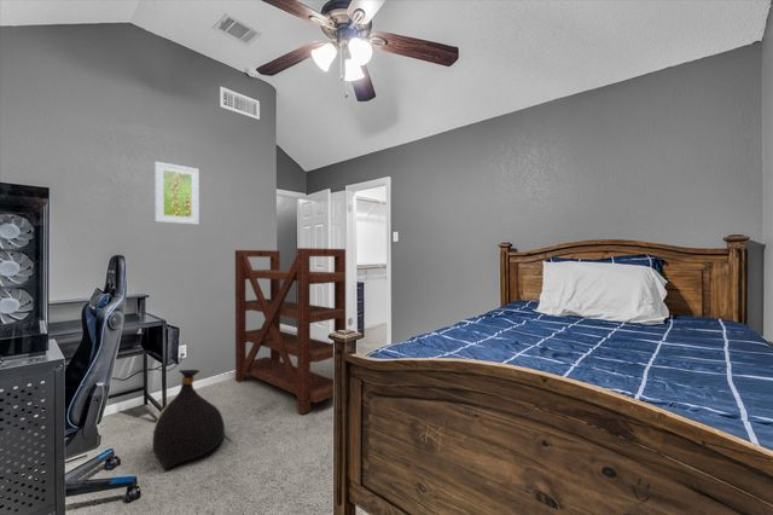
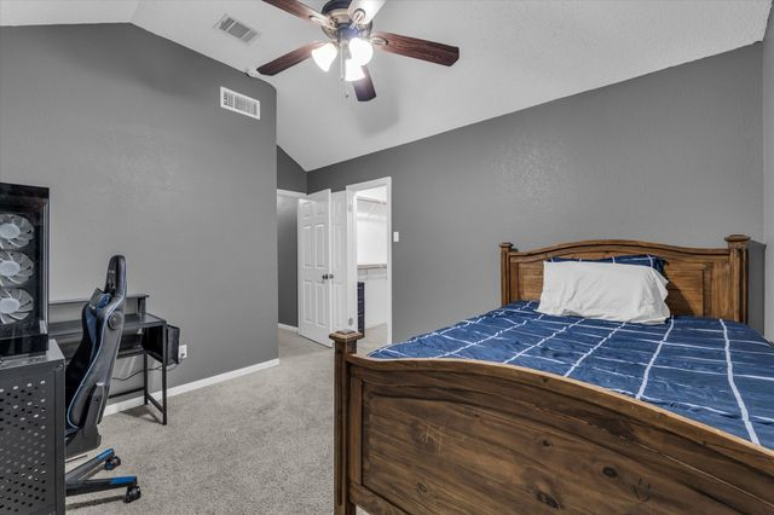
- bag (188, 410)
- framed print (178, 193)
- bookshelf (289, 317)
